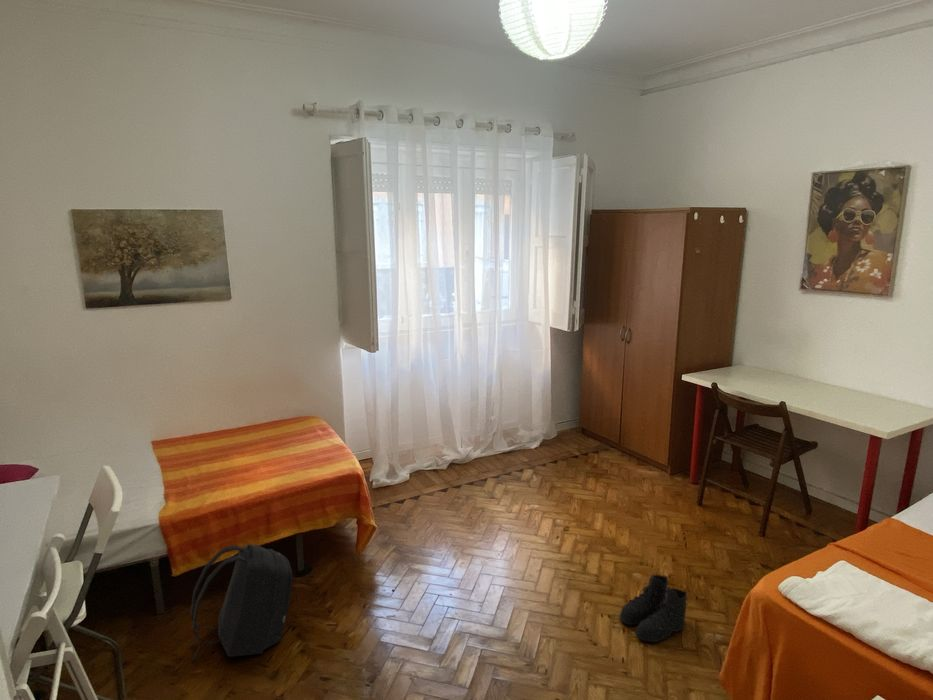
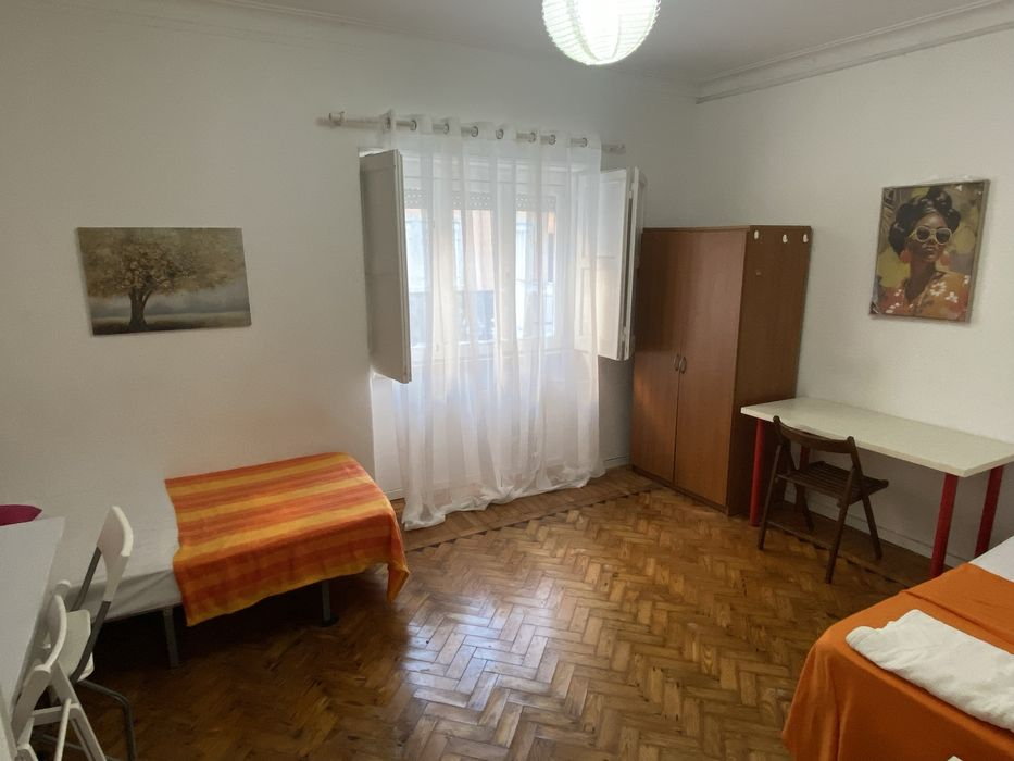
- backpack (240, 593)
- boots (653, 603)
